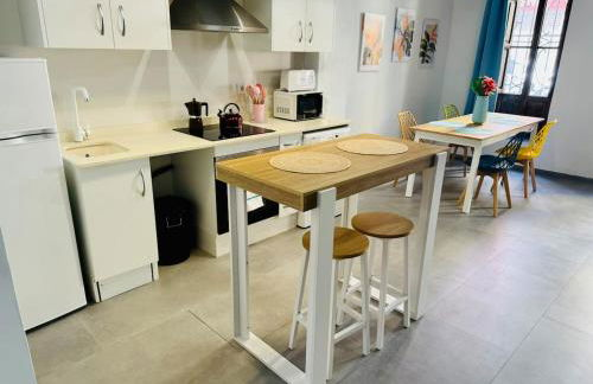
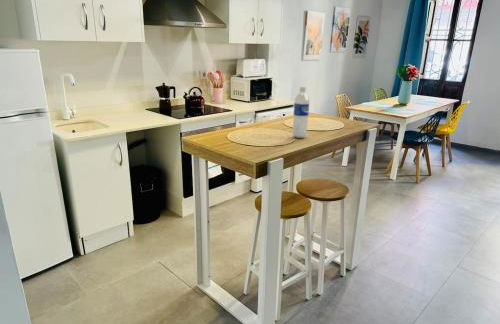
+ water bottle (301, 112)
